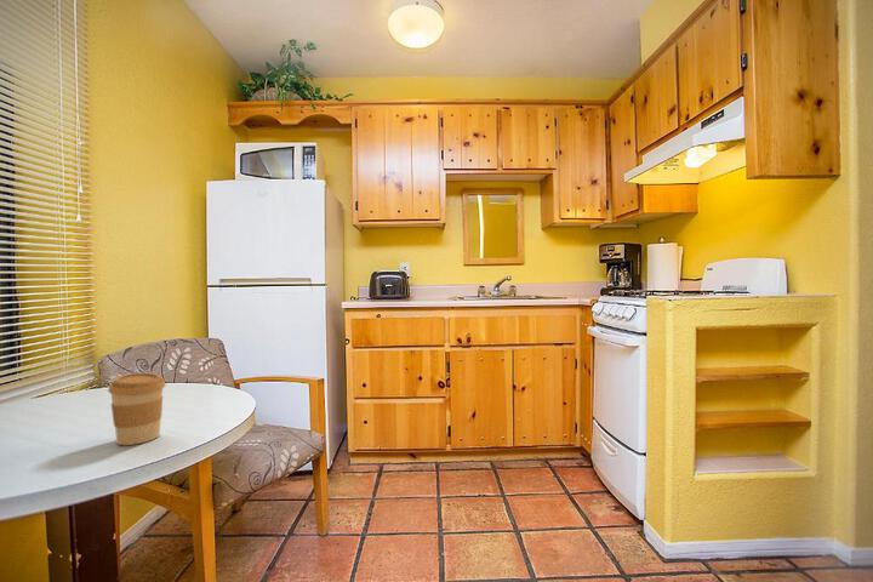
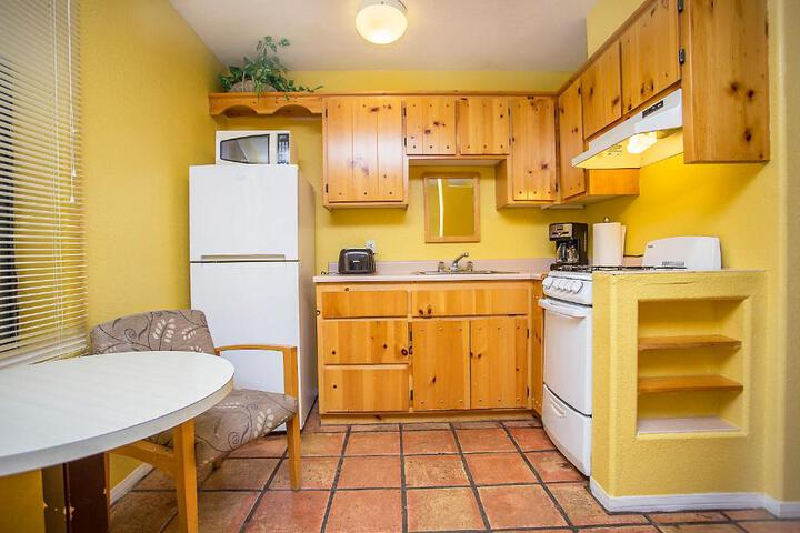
- coffee cup (138, 406)
